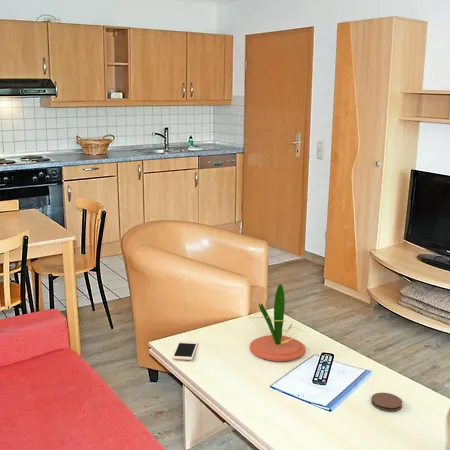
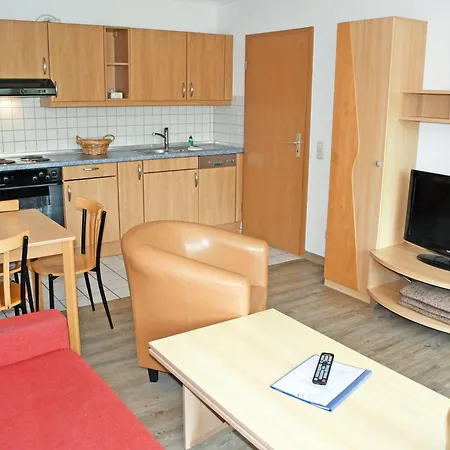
- coaster (386, 401)
- plant (277, 320)
- cell phone (185, 350)
